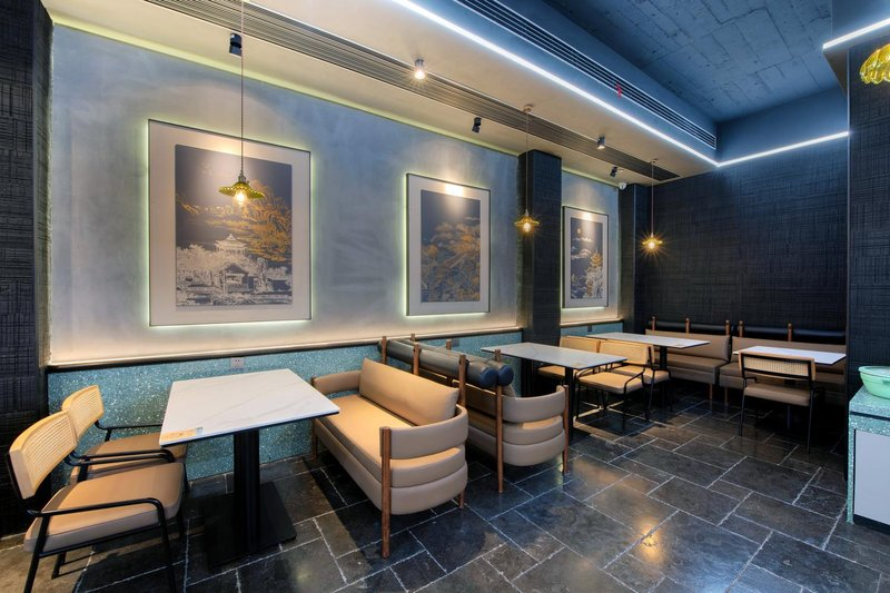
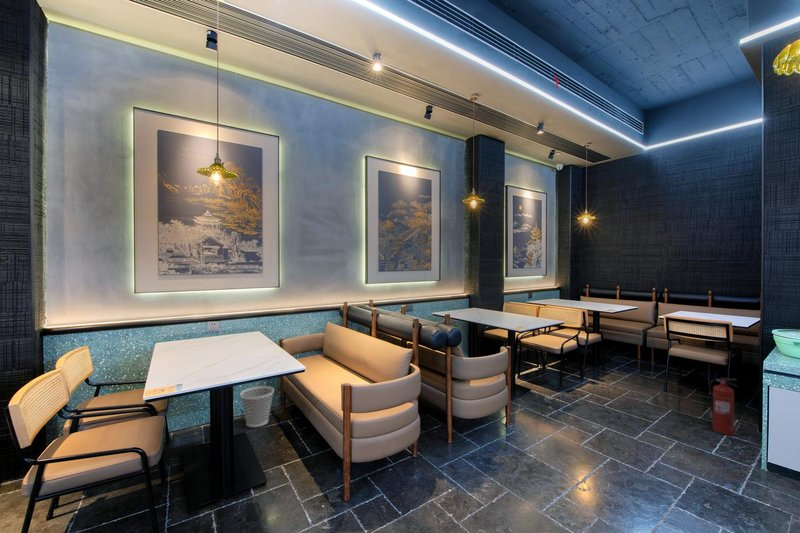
+ wastebasket (257, 406)
+ fire extinguisher (722, 404)
